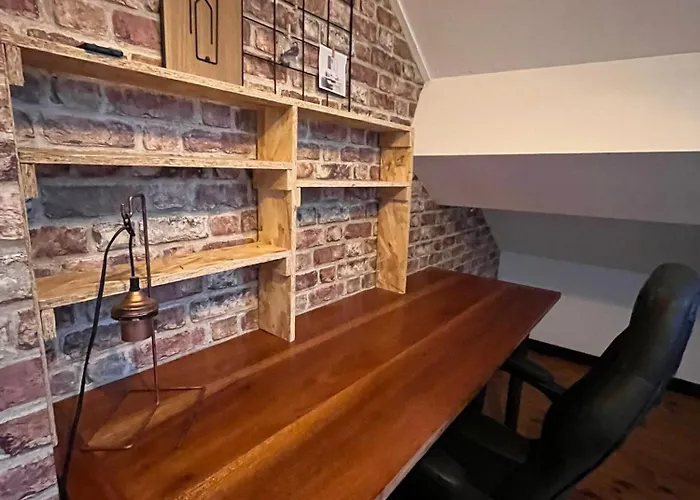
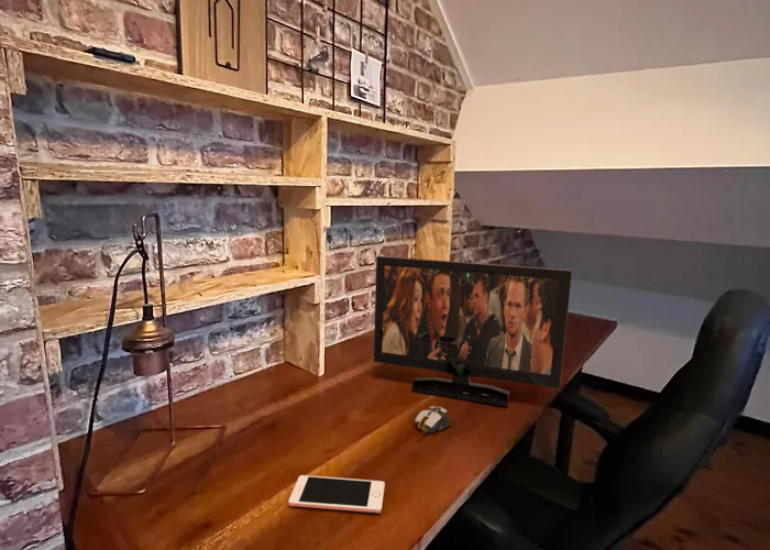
+ cell phone (338, 493)
+ flat panel tv (464, 329)
+ computer mouse (430, 420)
